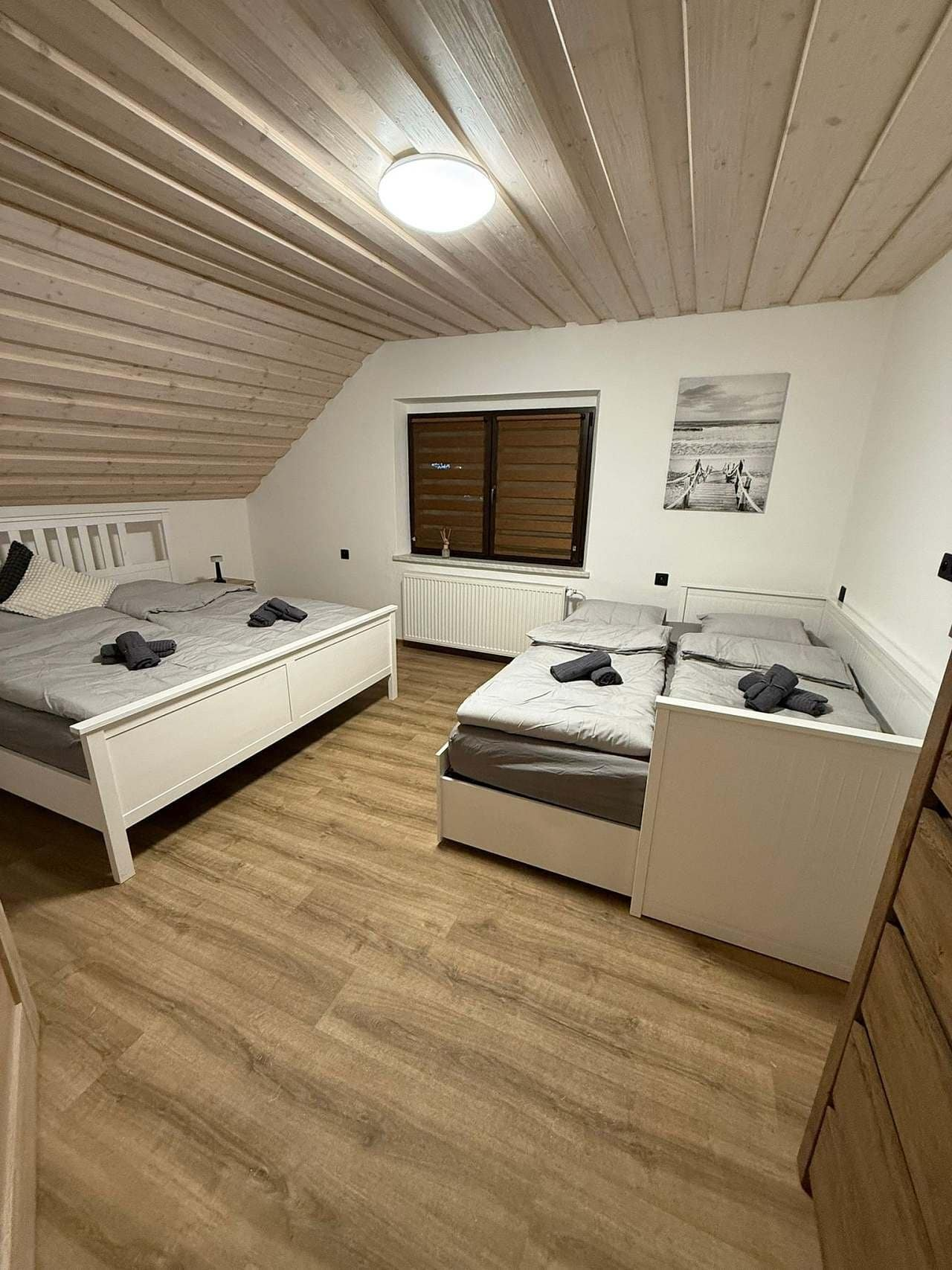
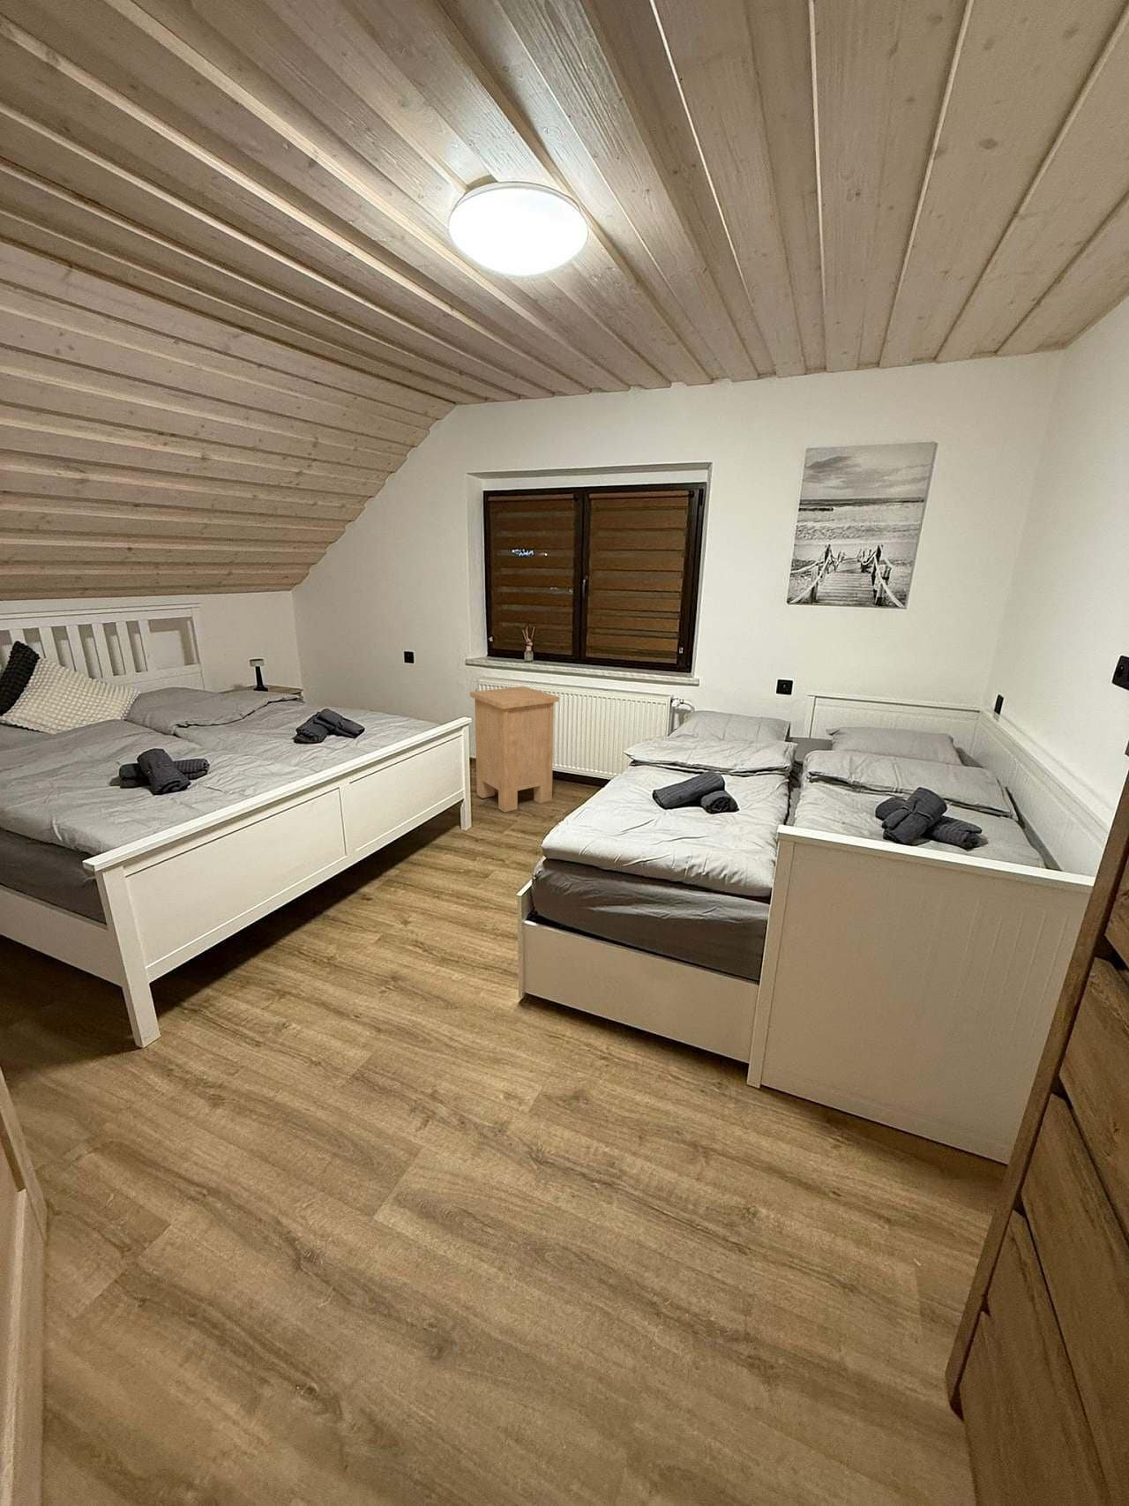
+ nightstand (517, 746)
